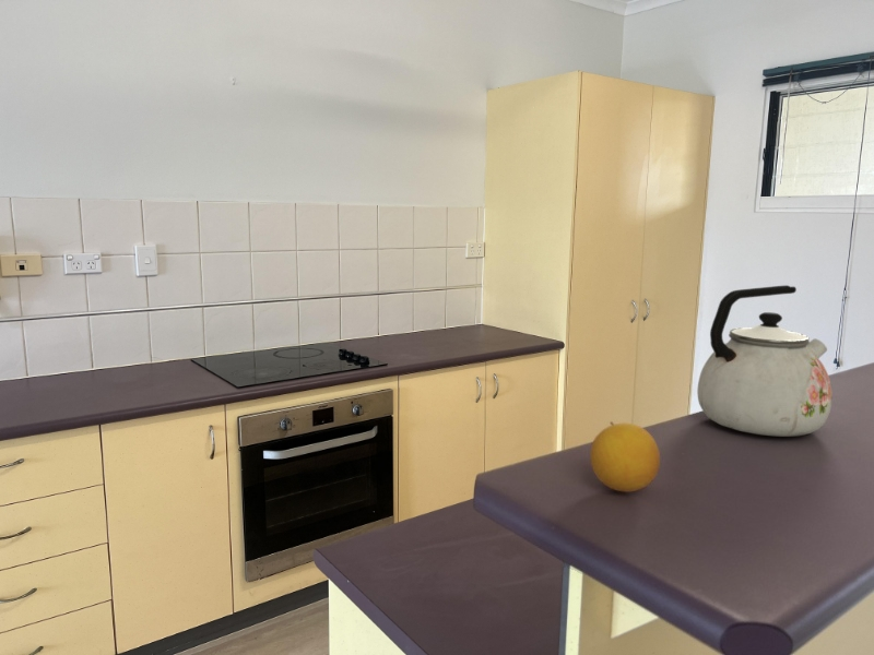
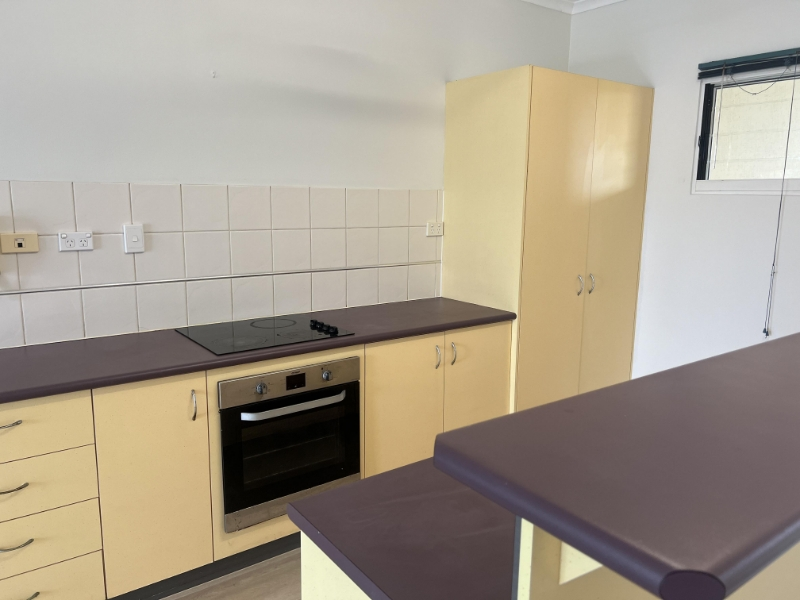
- kettle (767, 356)
- fruit (624, 456)
